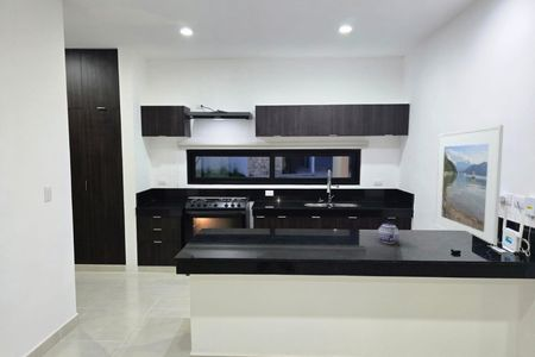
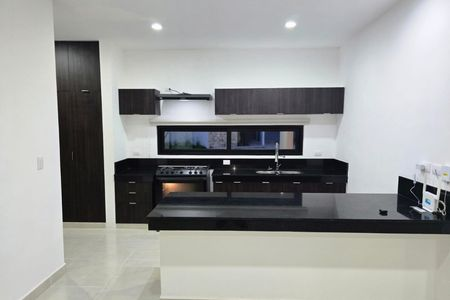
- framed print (462, 184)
- teapot (388, 231)
